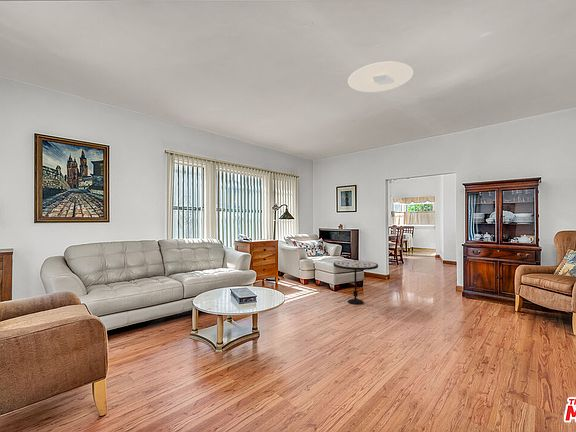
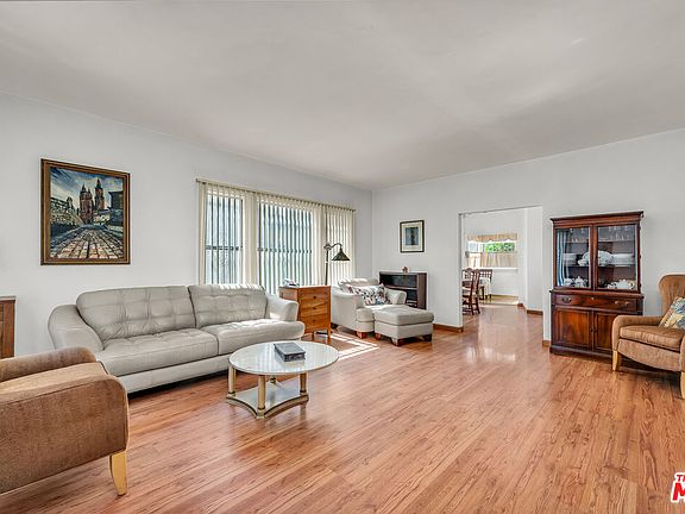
- ceiling light (379, 75)
- side table (355, 283)
